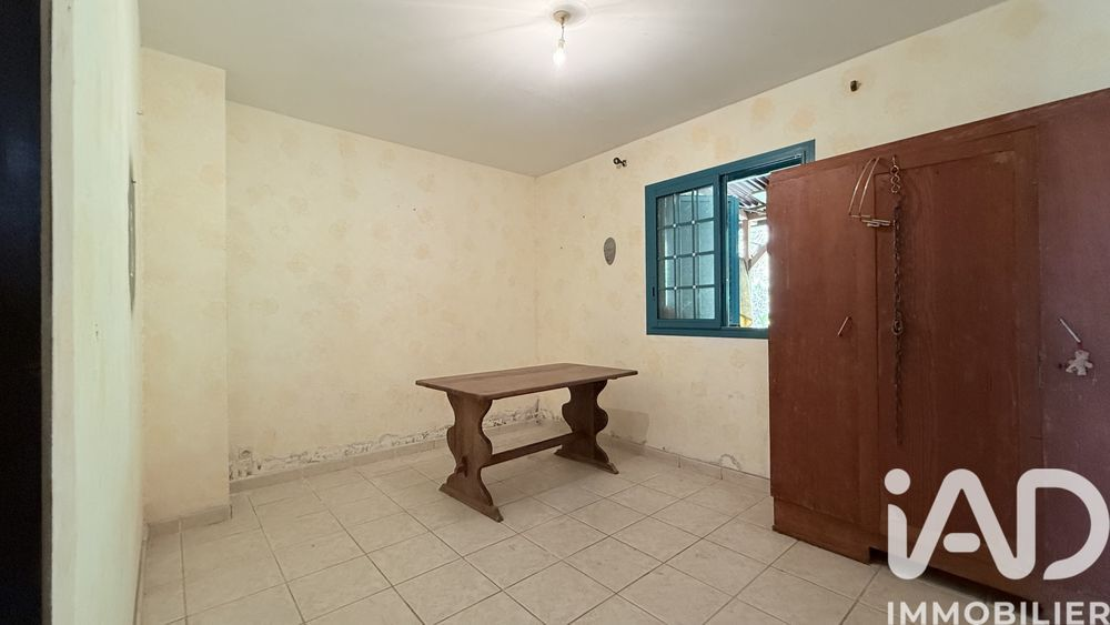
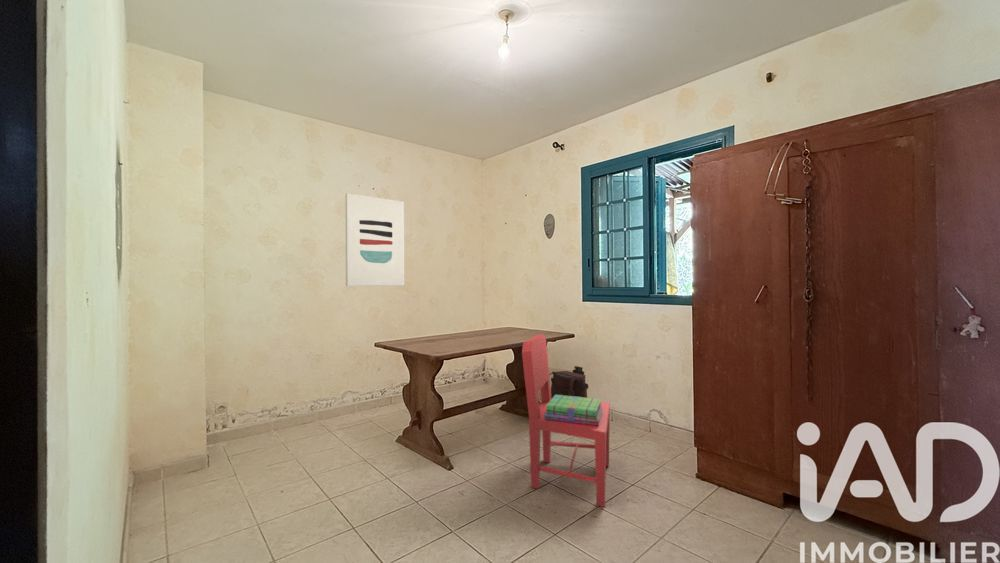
+ dining chair (567, 422)
+ wall art (376, 241)
+ stack of books (574, 408)
+ backpack (568, 392)
